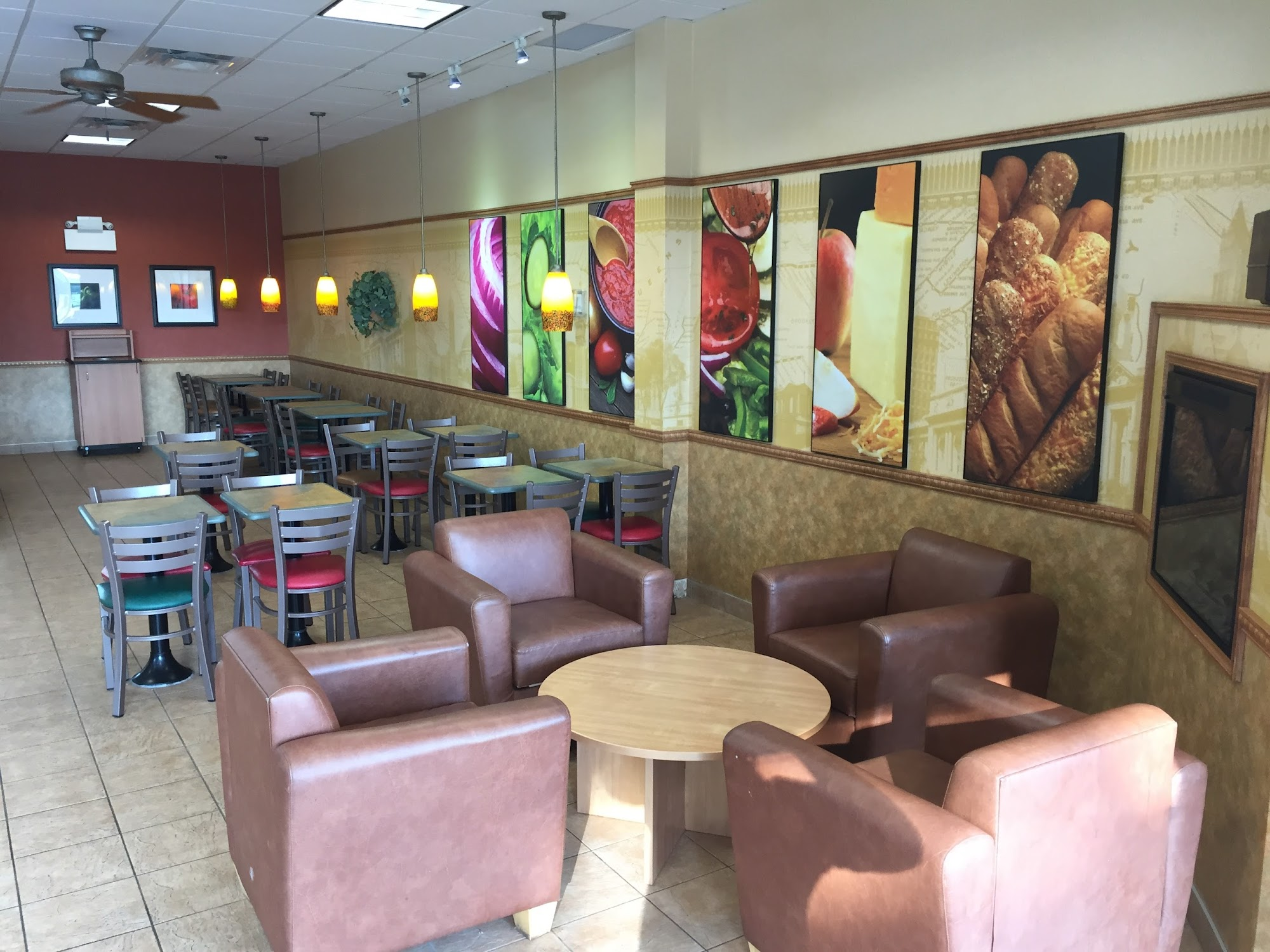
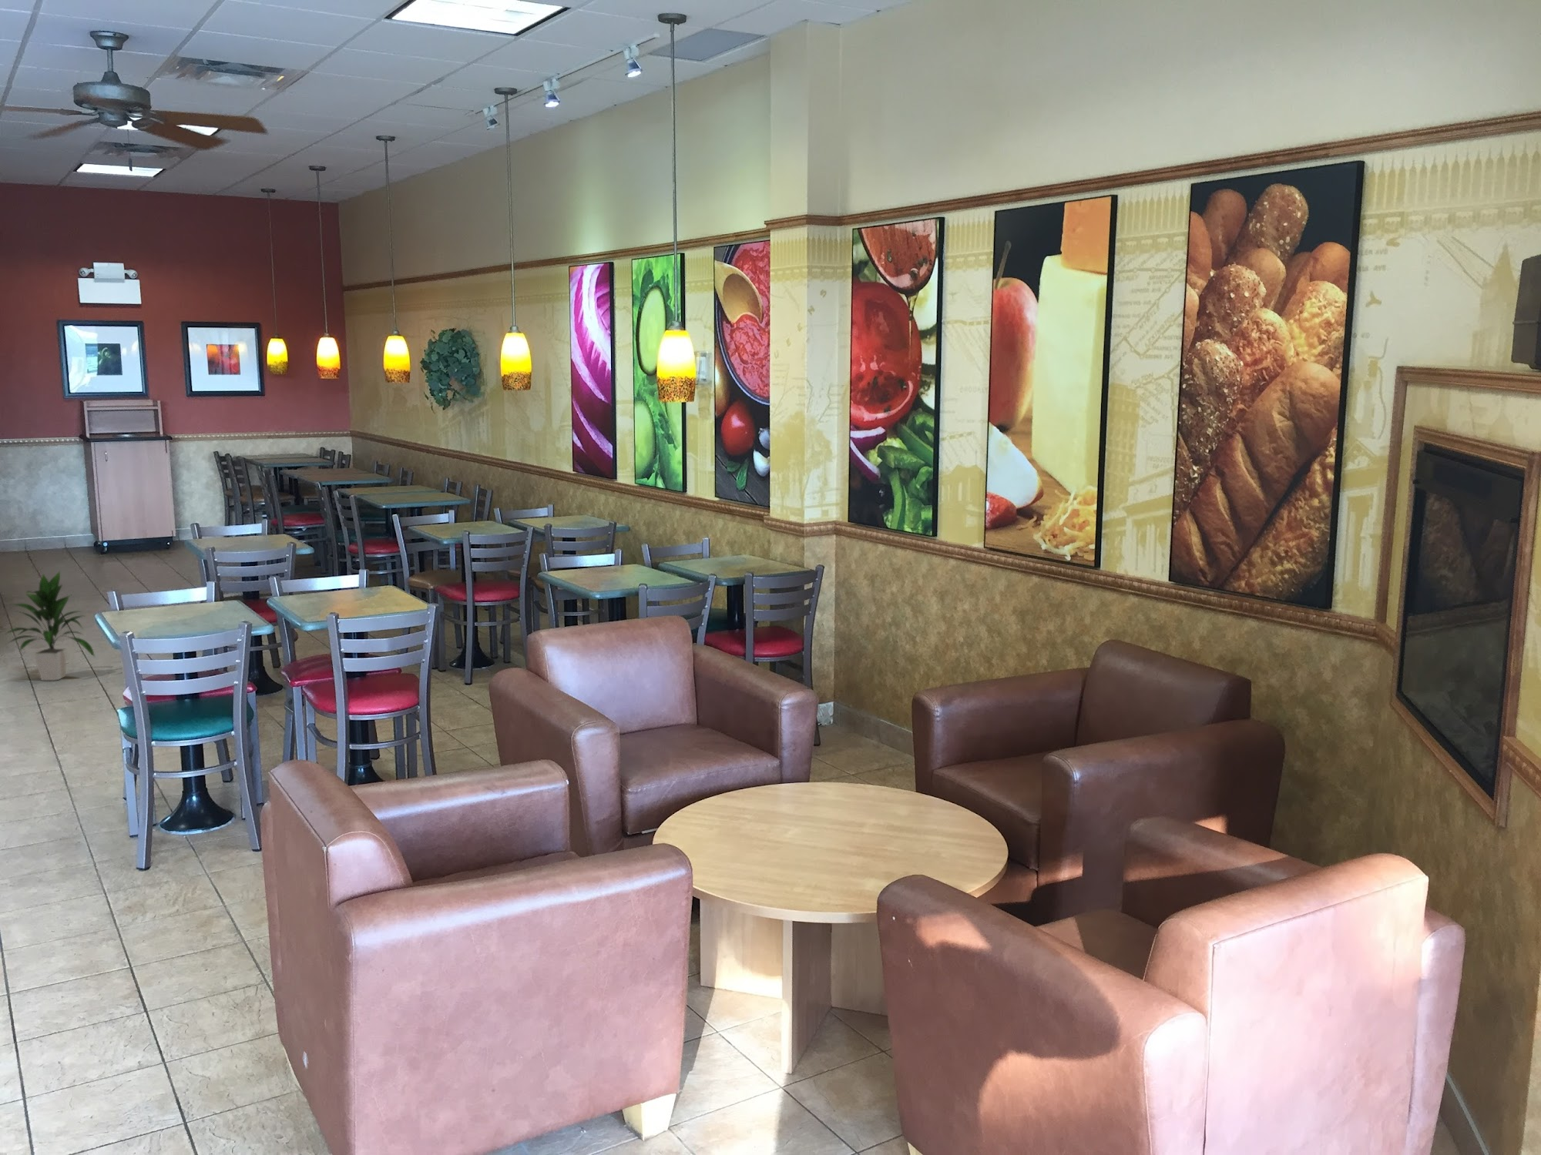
+ indoor plant (51, 627)
